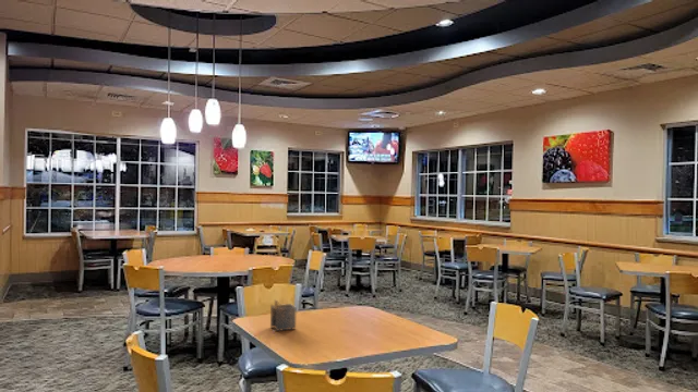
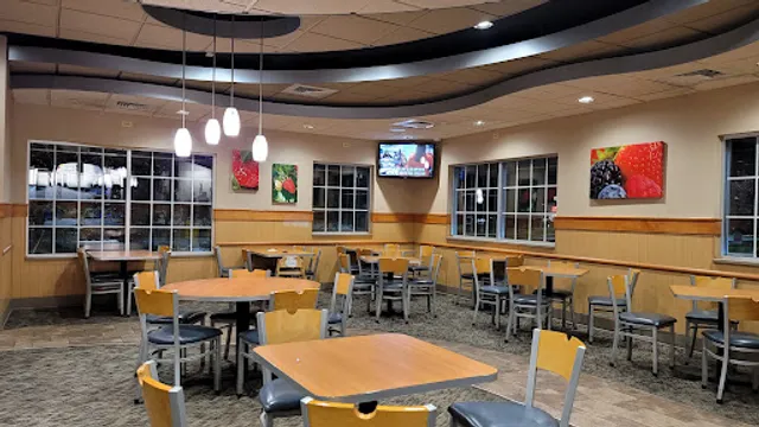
- napkin holder (282, 313)
